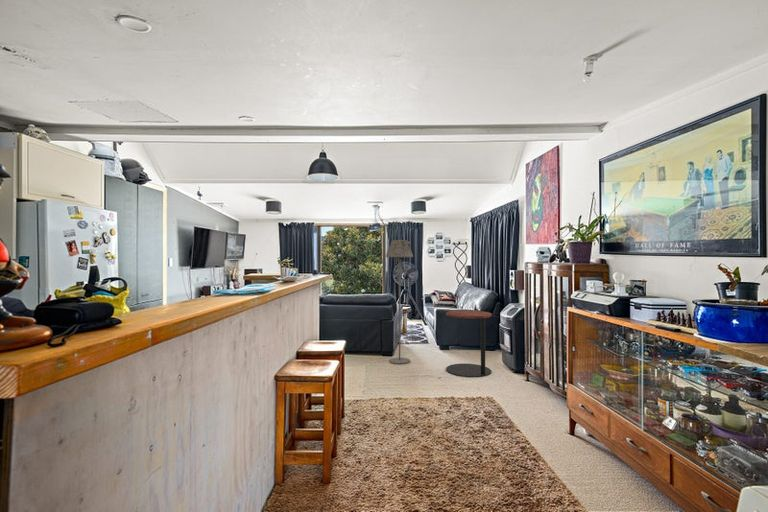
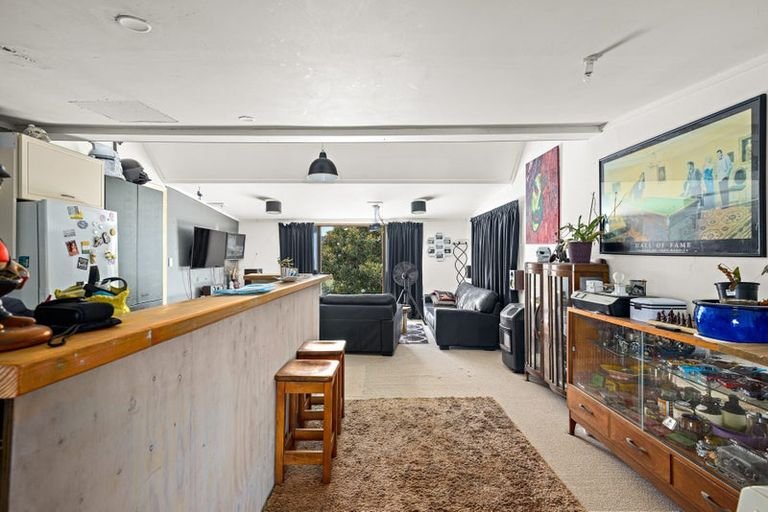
- floor lamp (399, 300)
- side table (481, 341)
